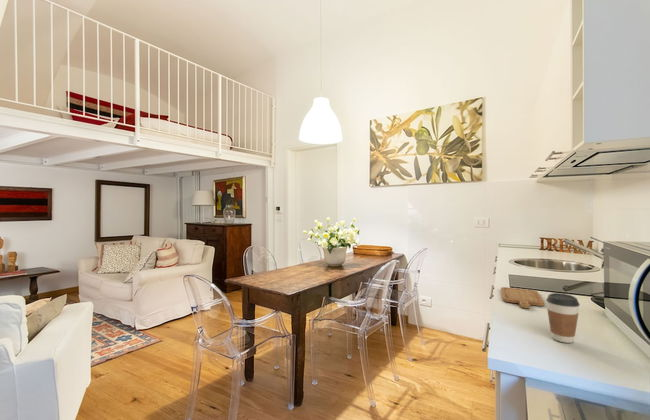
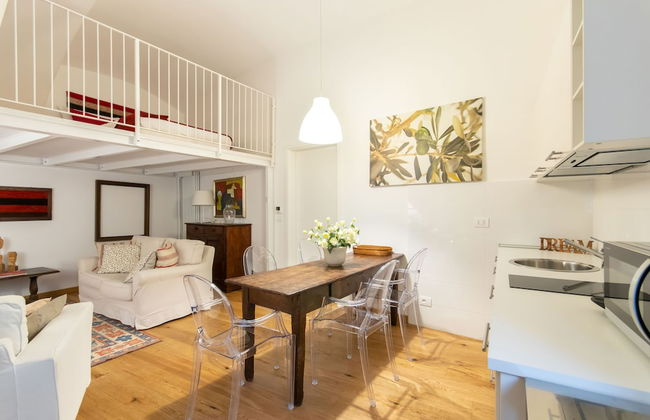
- chopping board (521, 297)
- coffee cup (562, 317)
